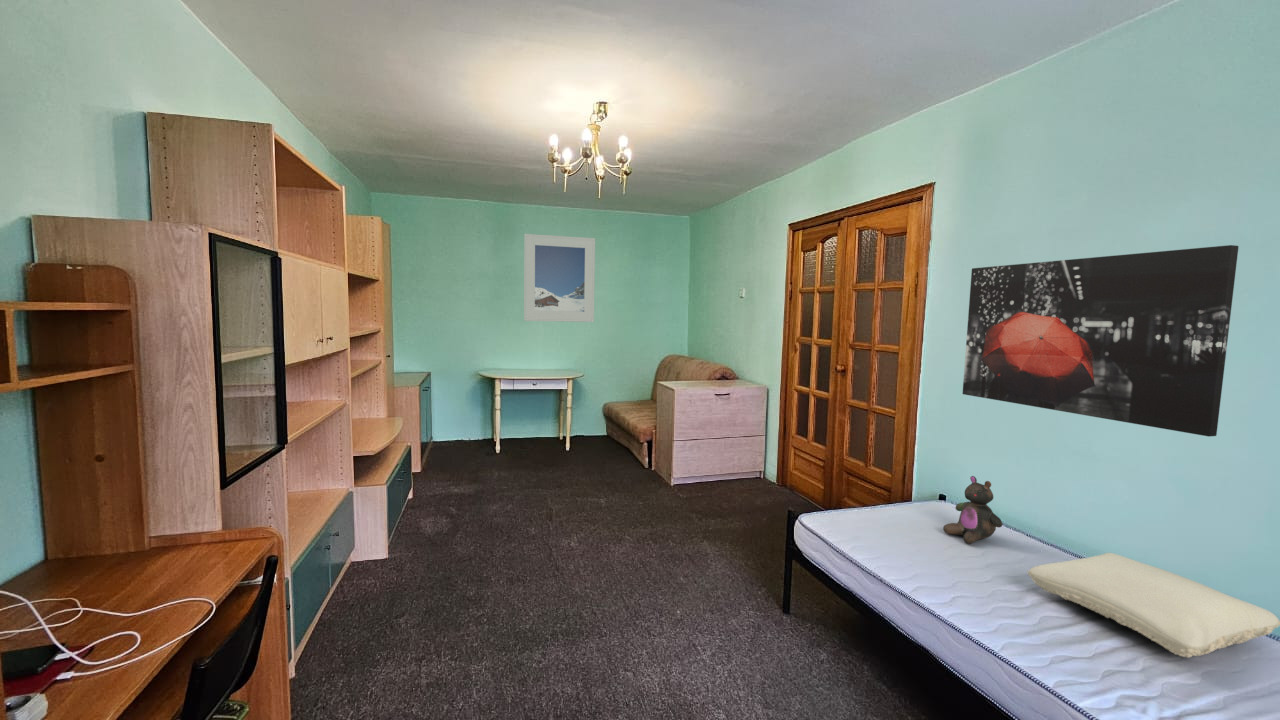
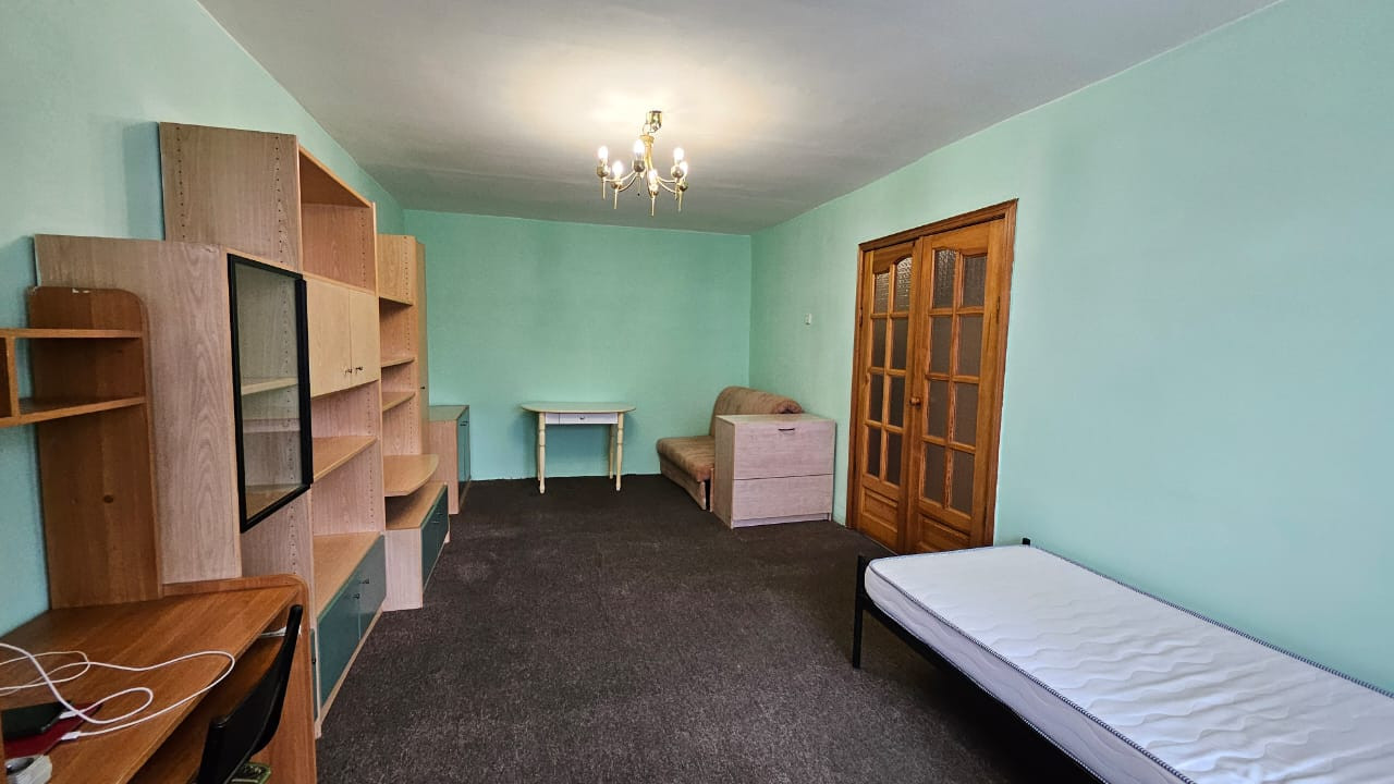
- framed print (560, 279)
- stuffed bear (971, 508)
- pillow (1142, 597)
- wall art (1070, 336)
